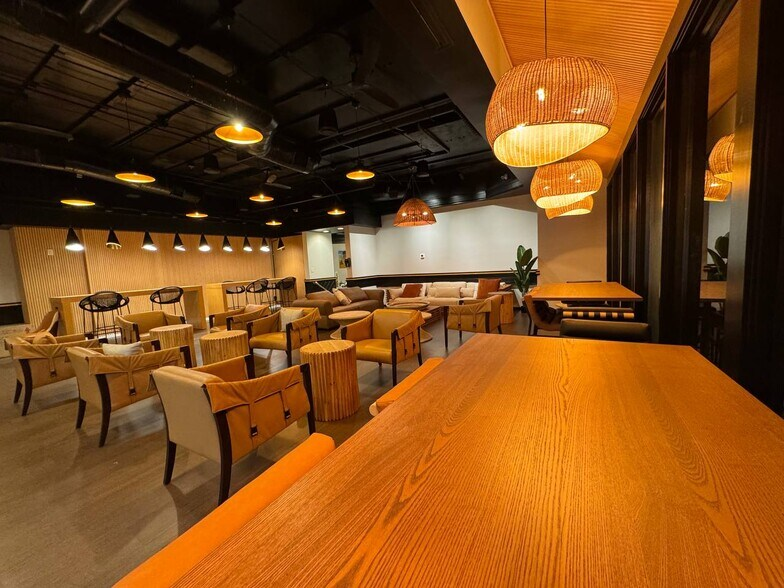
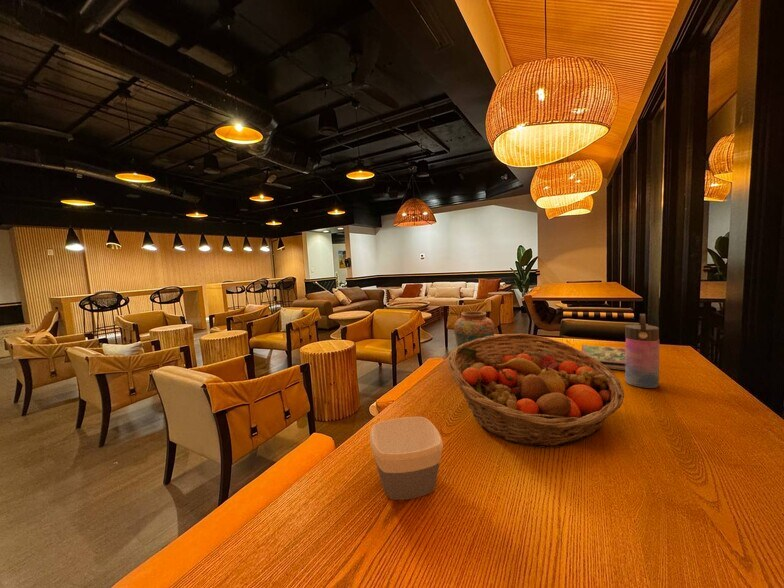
+ vase (474, 339)
+ book (608, 356)
+ water bottle (641, 348)
+ fruit basket (530, 382)
+ bowl (406, 457)
